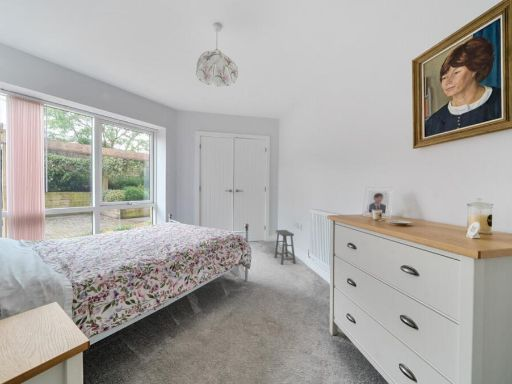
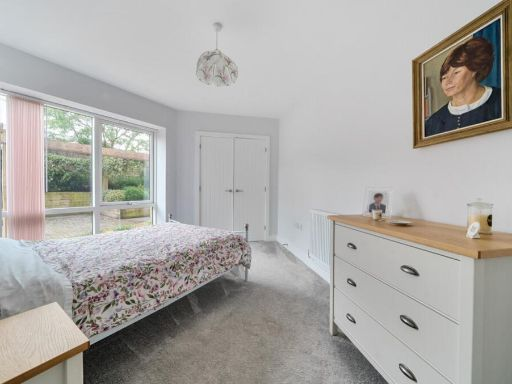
- footstool (284, 245)
